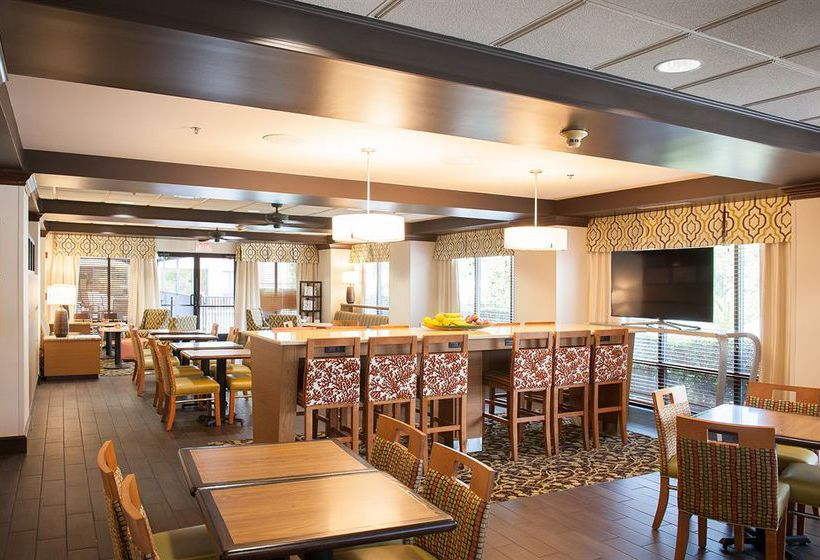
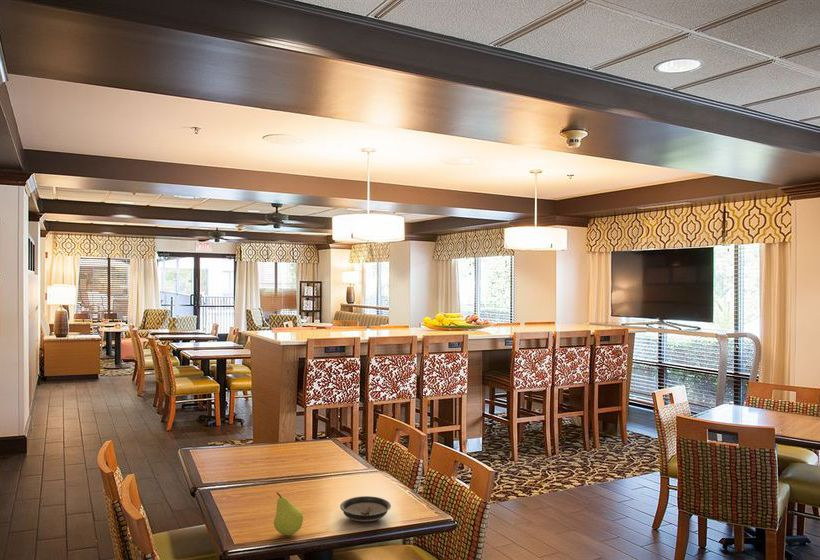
+ fruit (288, 513)
+ saucer (365, 511)
